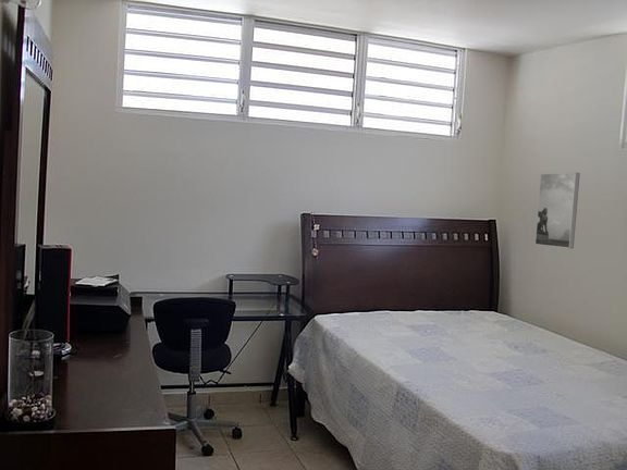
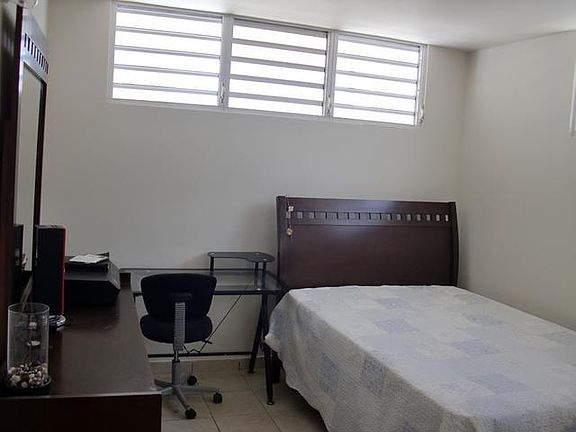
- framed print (556, 210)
